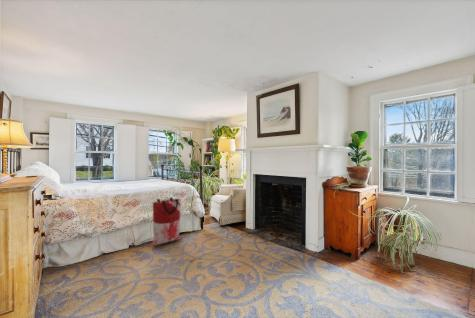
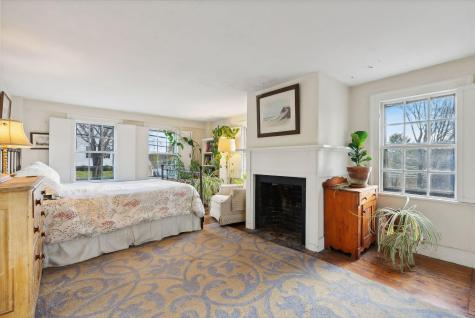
- bag (167, 220)
